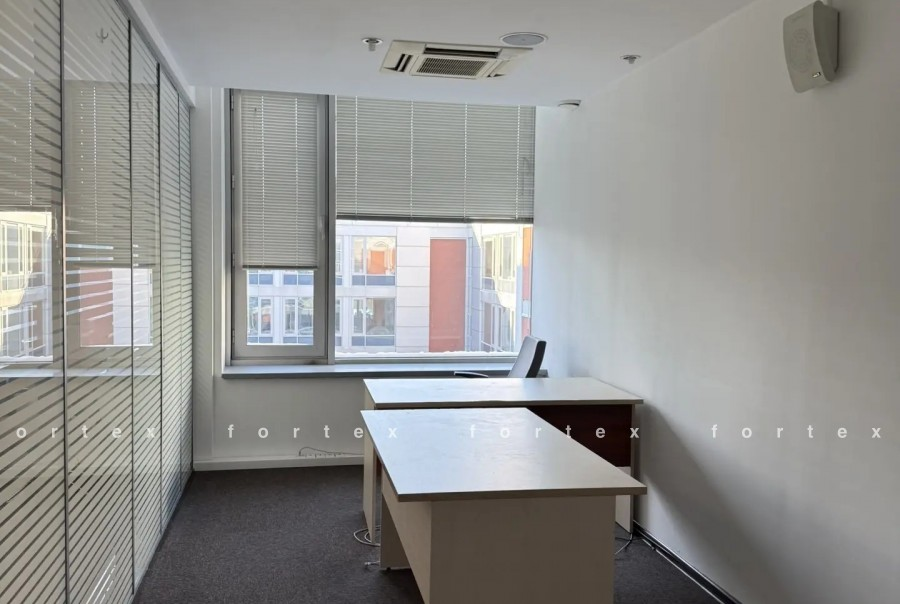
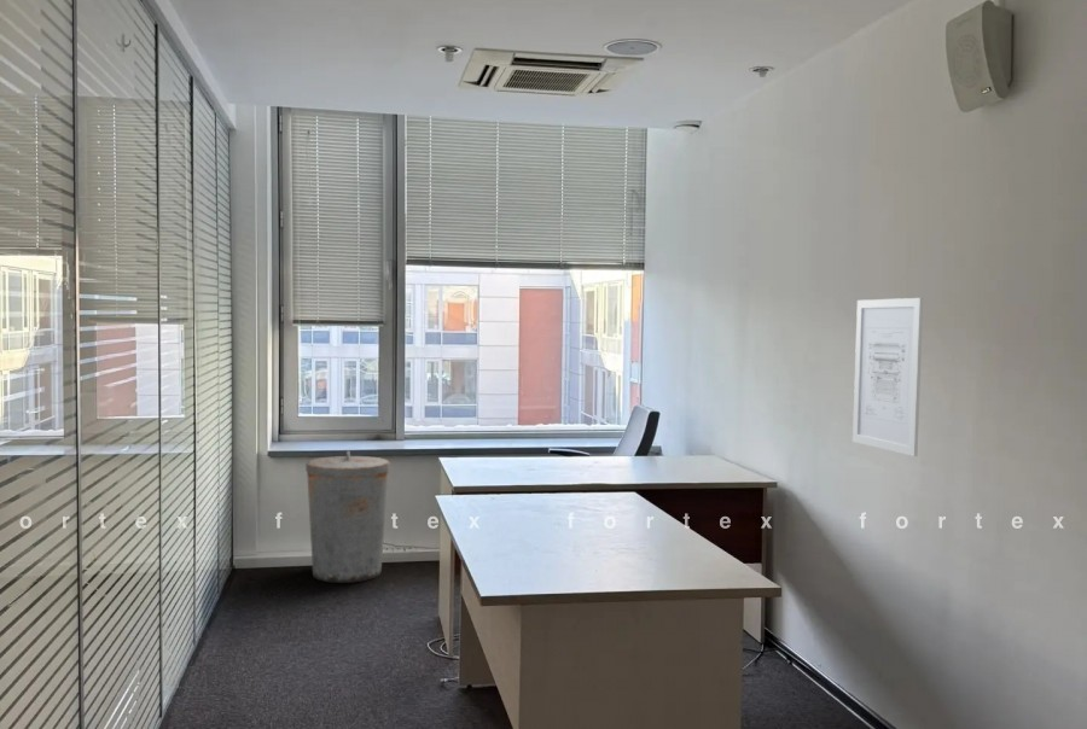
+ wall art (885, 373)
+ trash can (347, 512)
